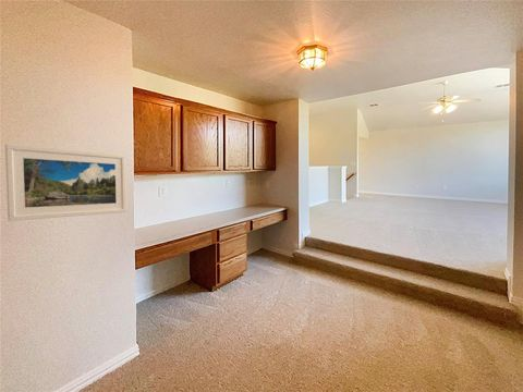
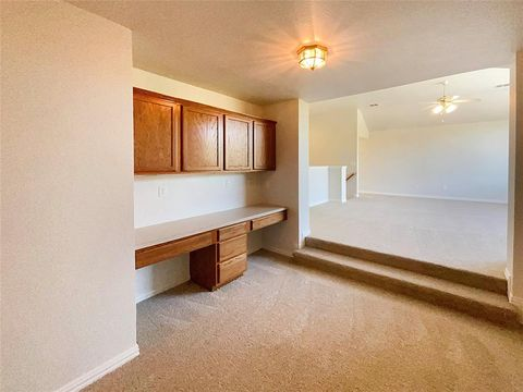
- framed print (74, 183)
